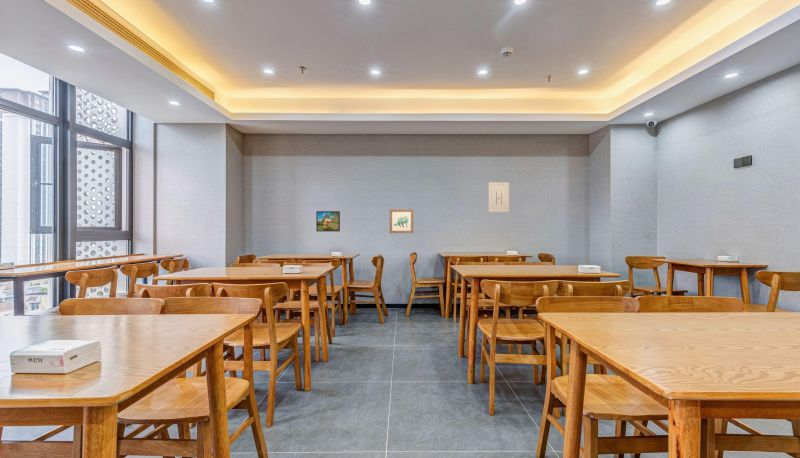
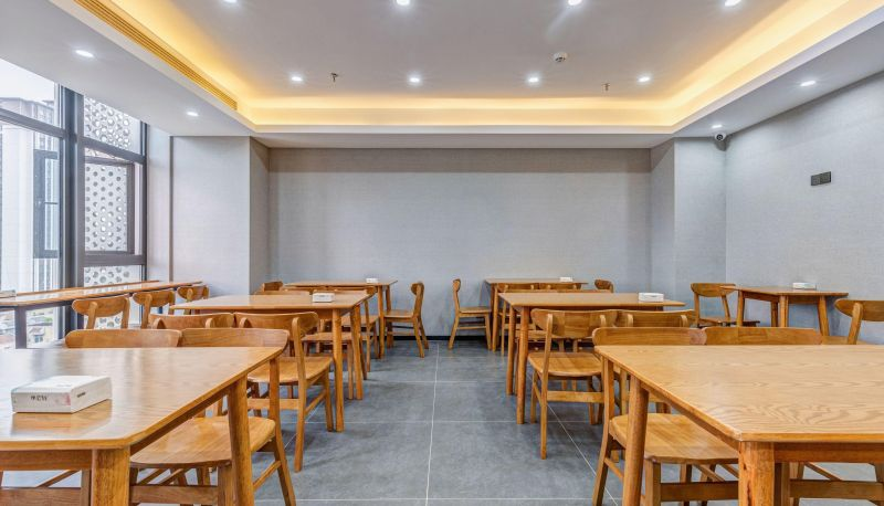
- wall art (498, 197)
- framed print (328, 221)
- wall art (401, 221)
